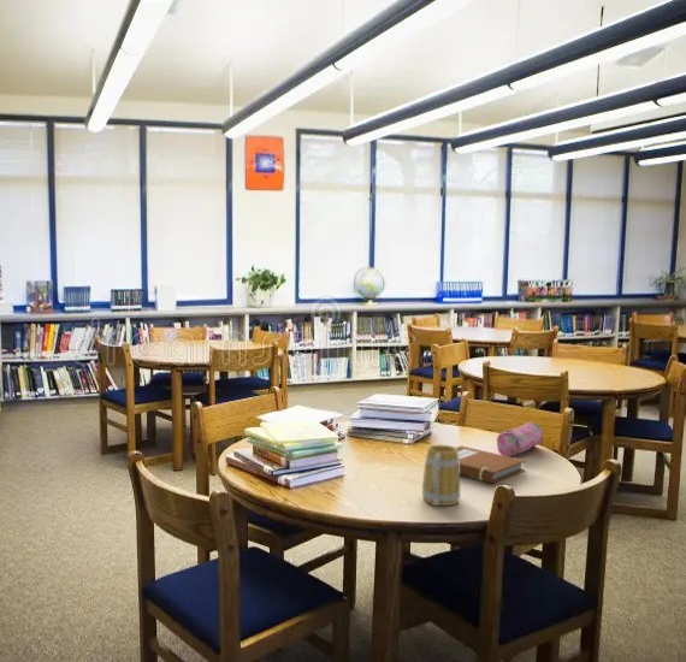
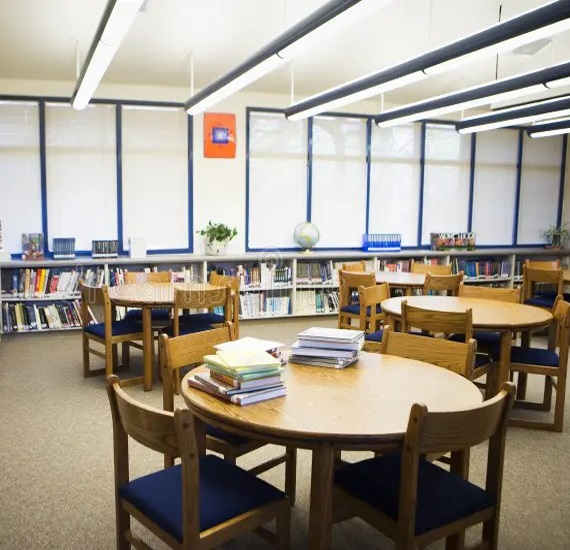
- notebook (473, 462)
- mug (438, 475)
- pencil case (520, 438)
